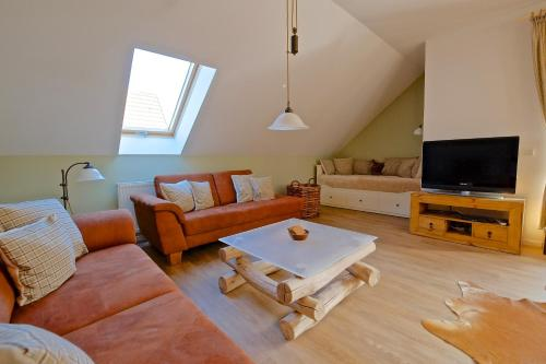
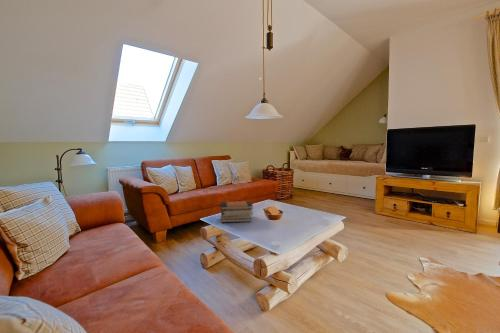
+ book stack (236, 211)
